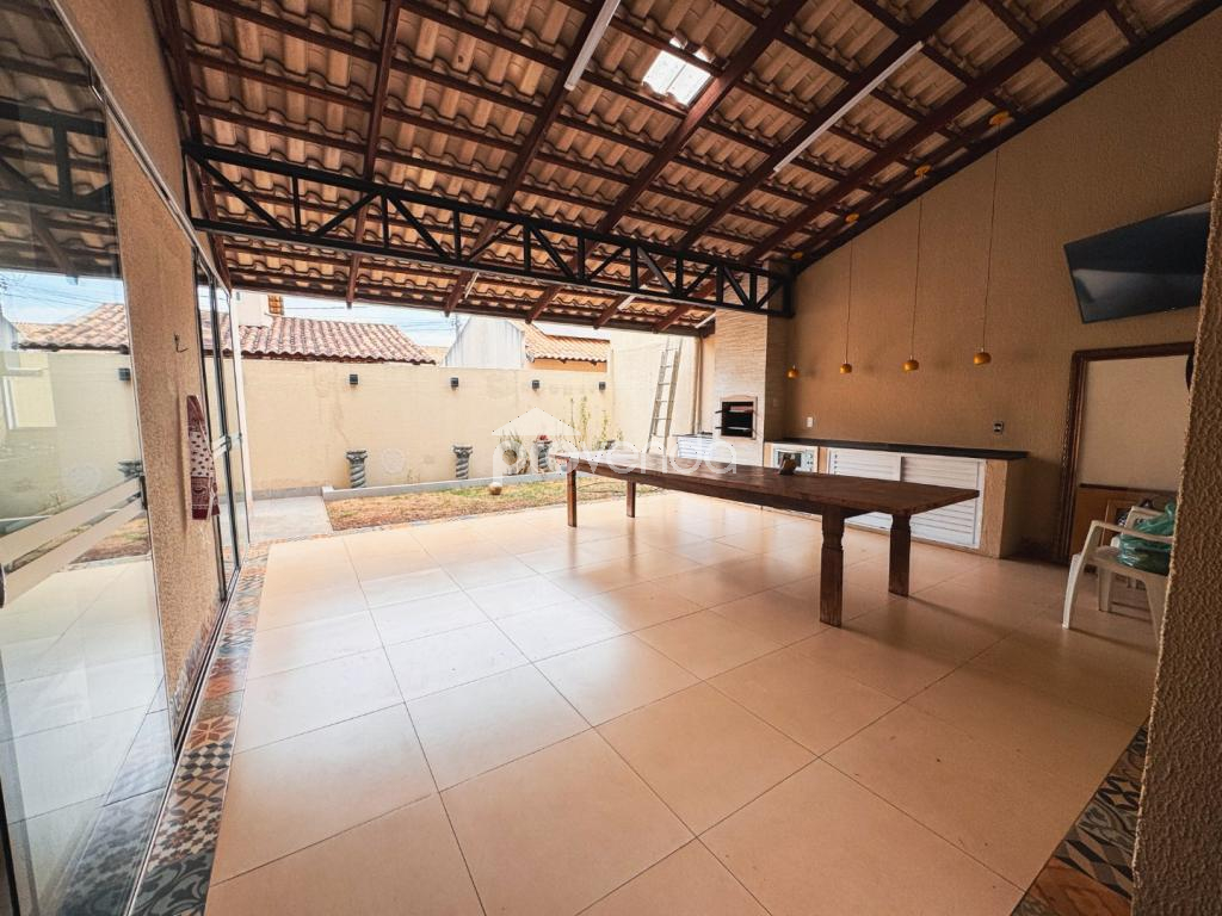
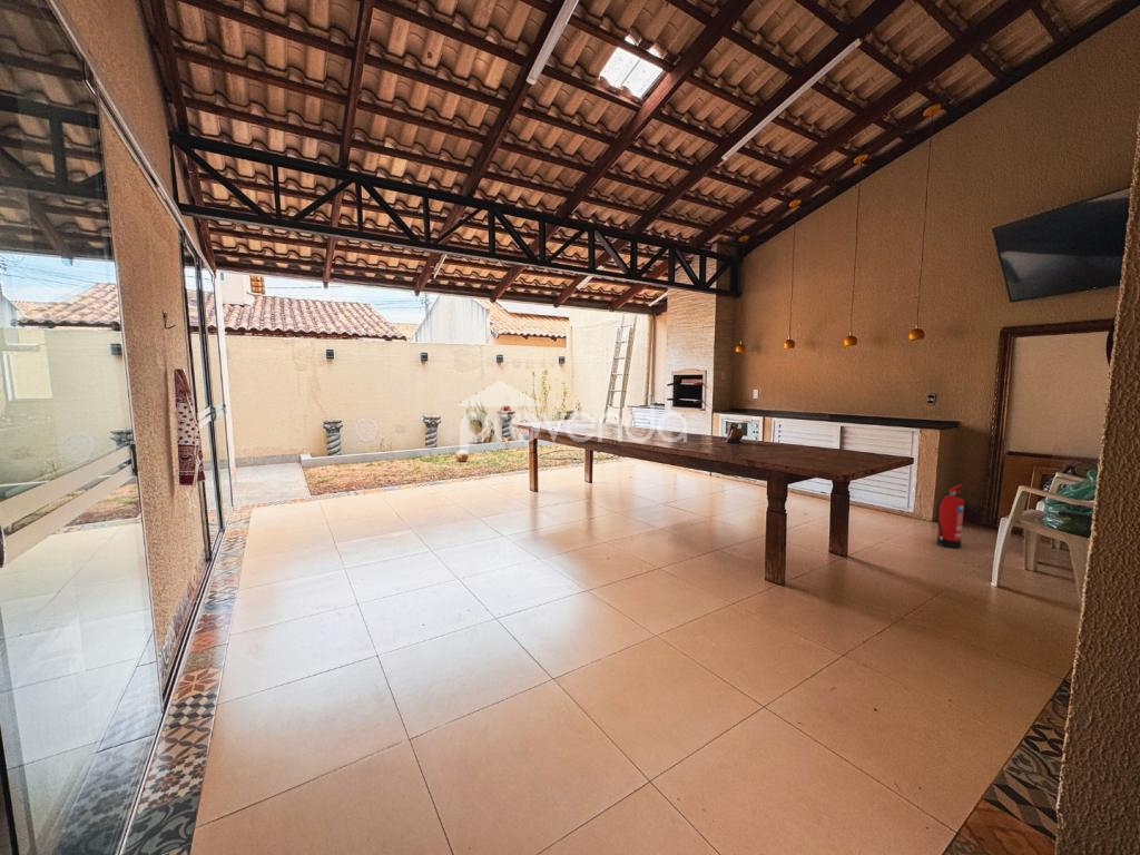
+ fire extinguisher (947, 515)
